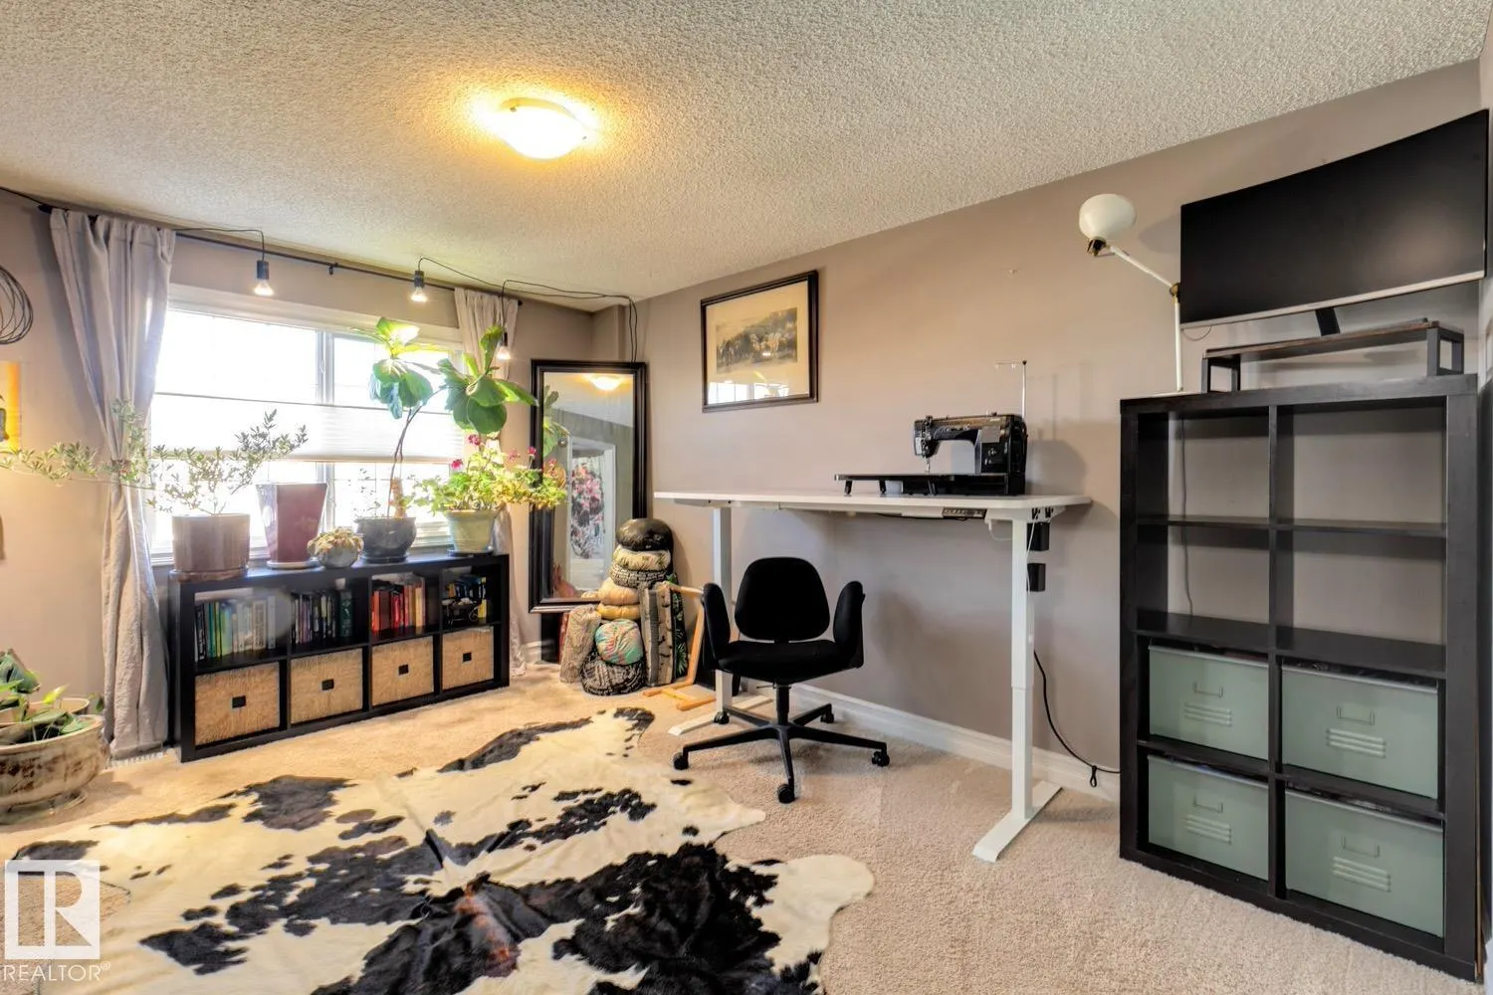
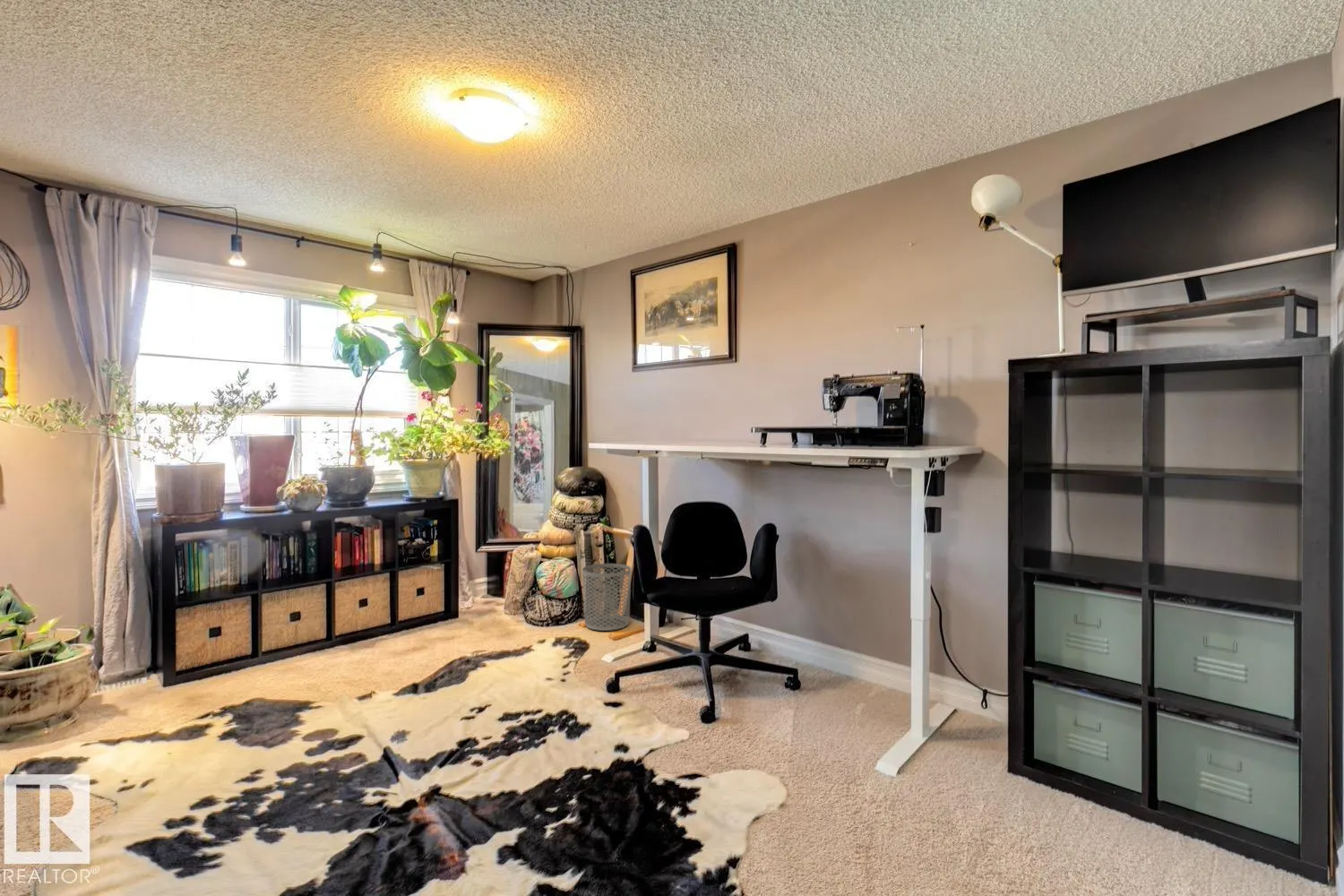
+ waste bin (607, 596)
